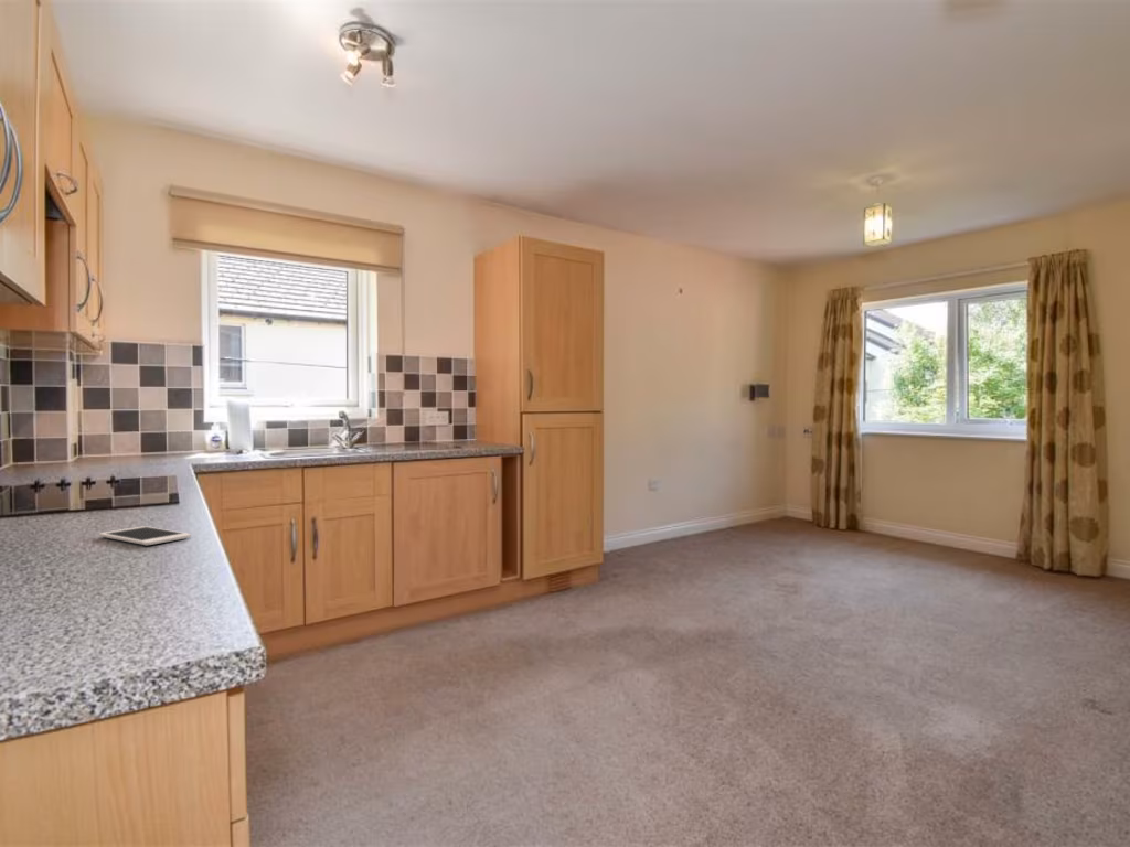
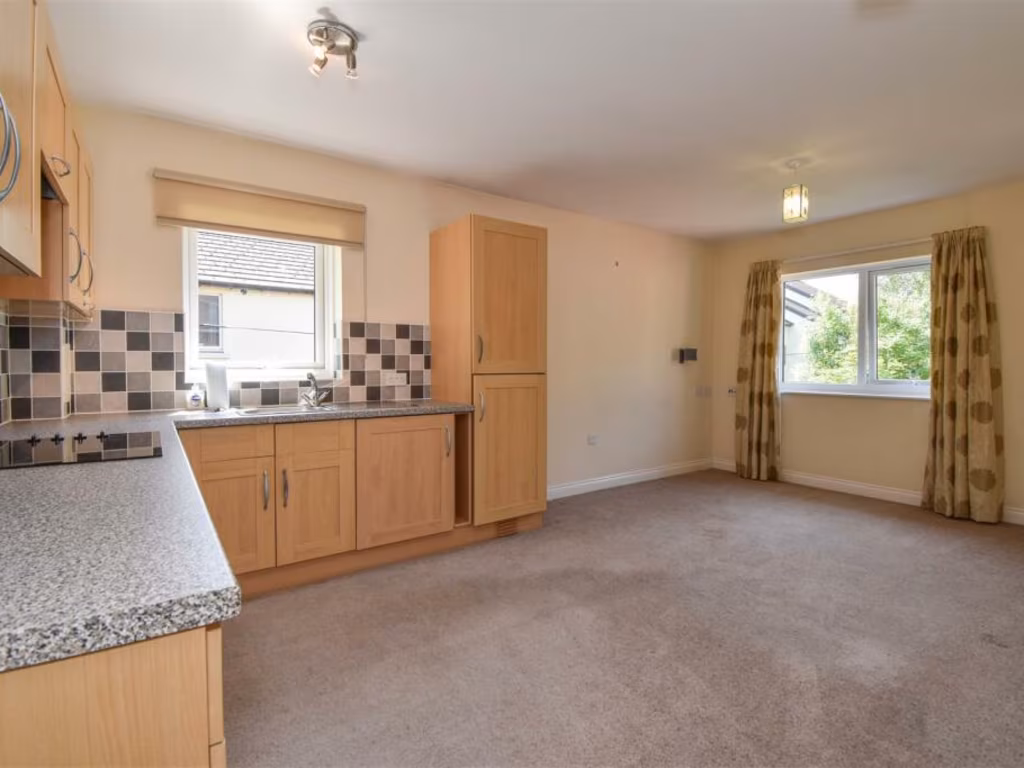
- cell phone (145, 535)
